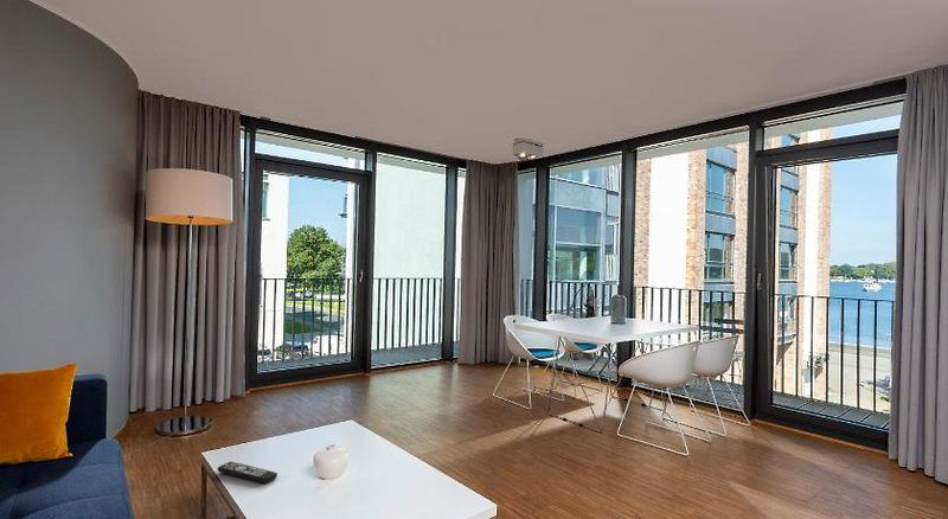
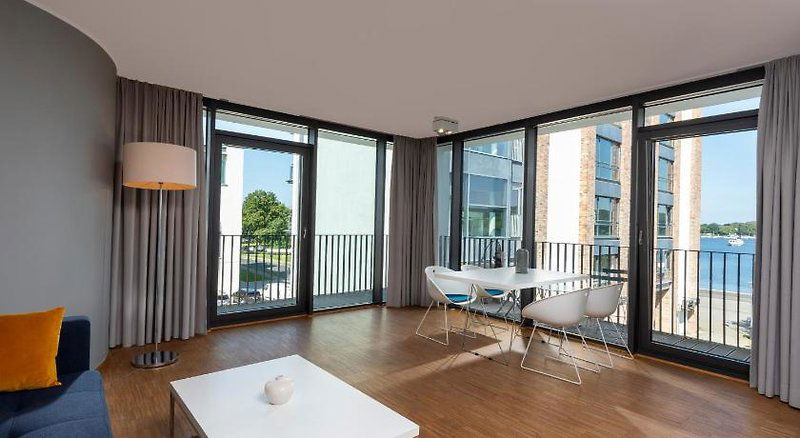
- remote control (246, 472)
